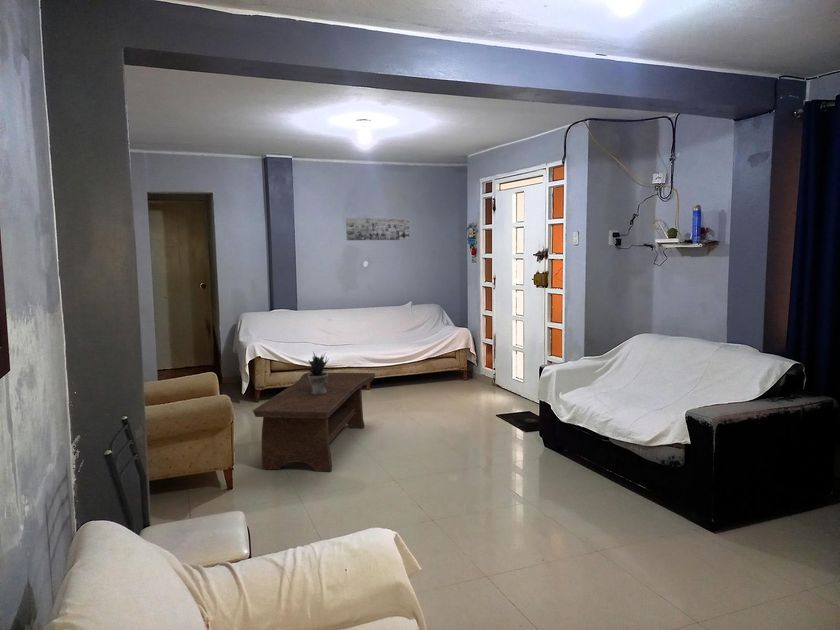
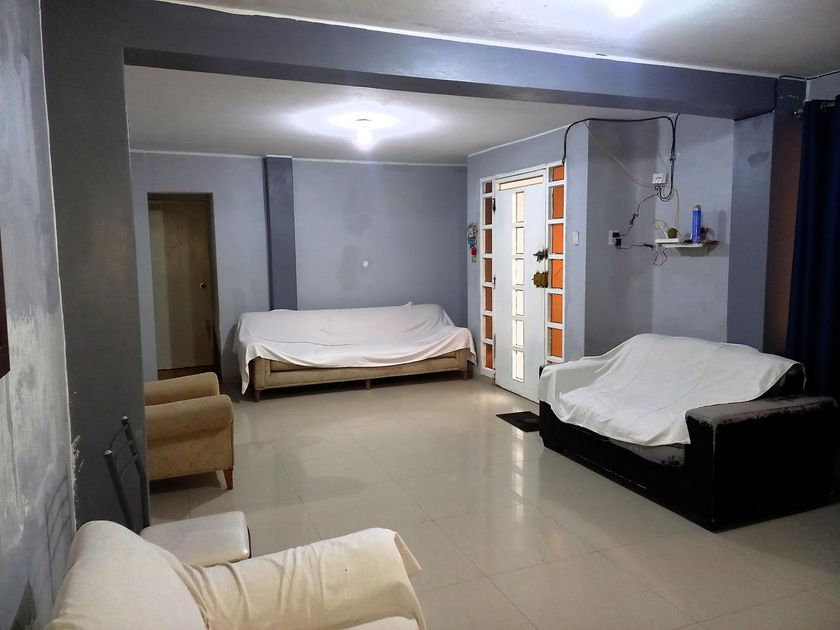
- wall art (378, 229)
- coffee table (319, 417)
- potted plant (319, 371)
